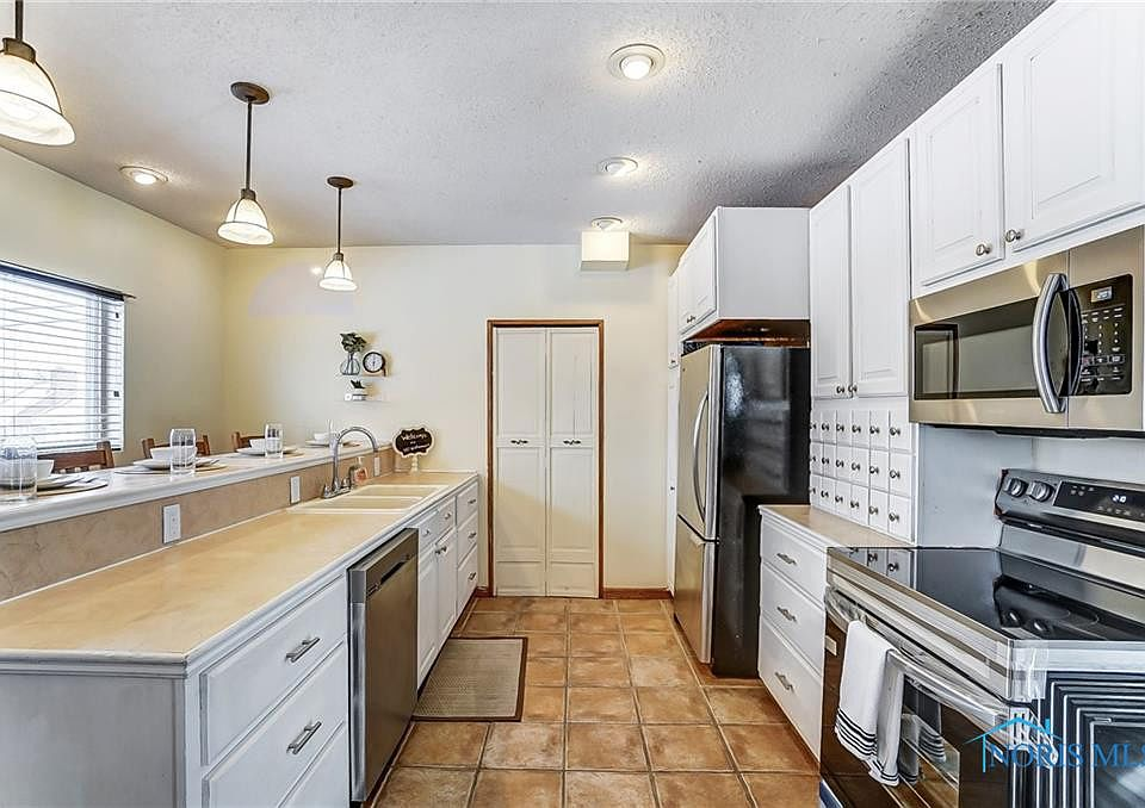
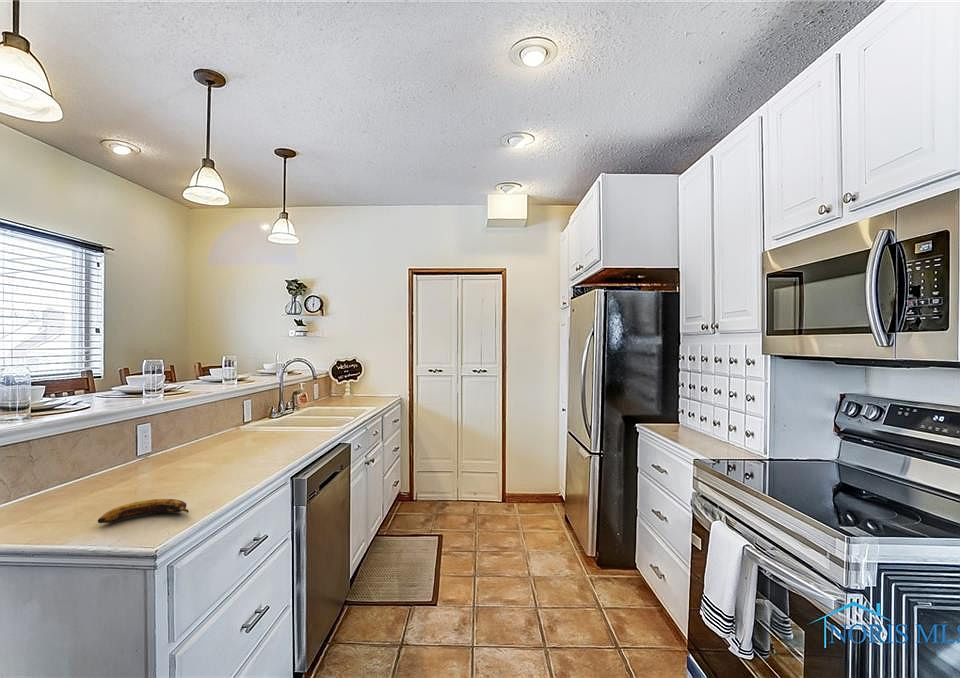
+ banana (146, 511)
